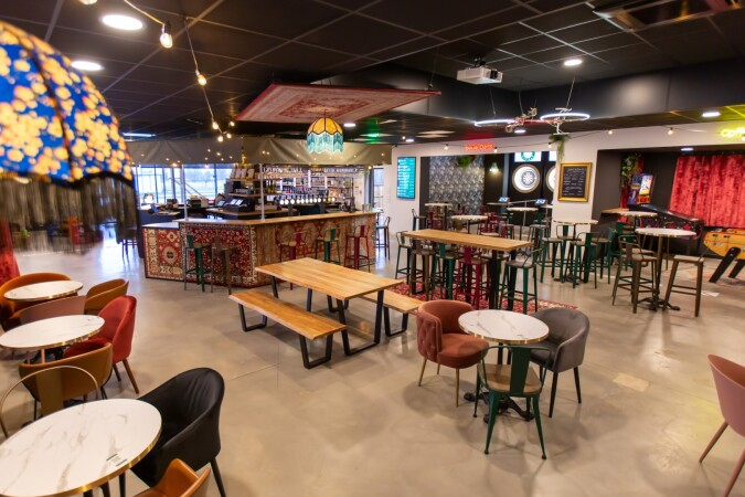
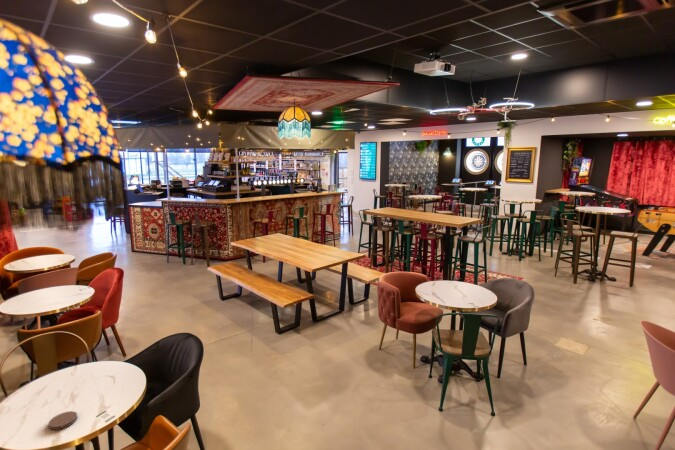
+ coaster (63, 420)
